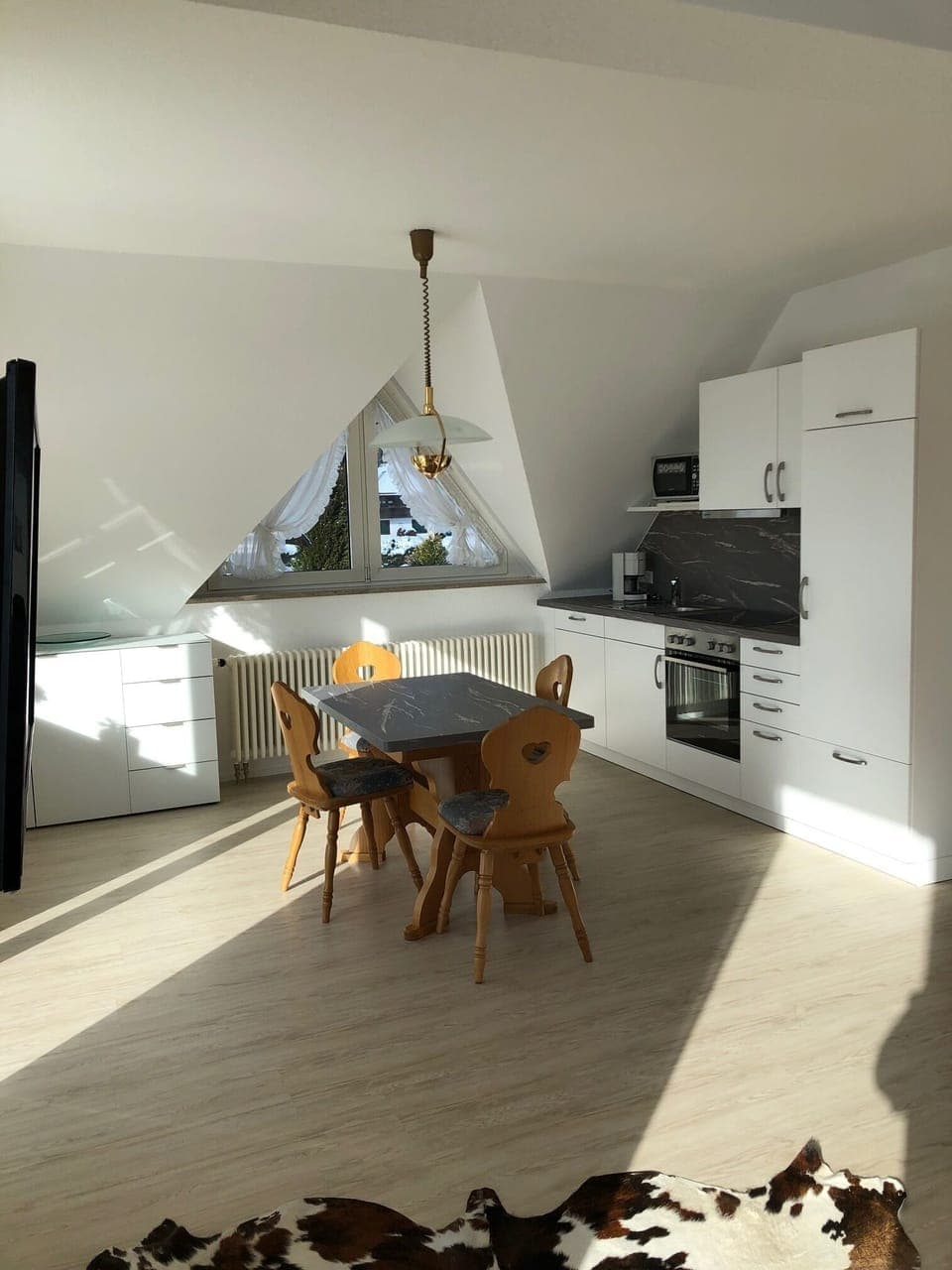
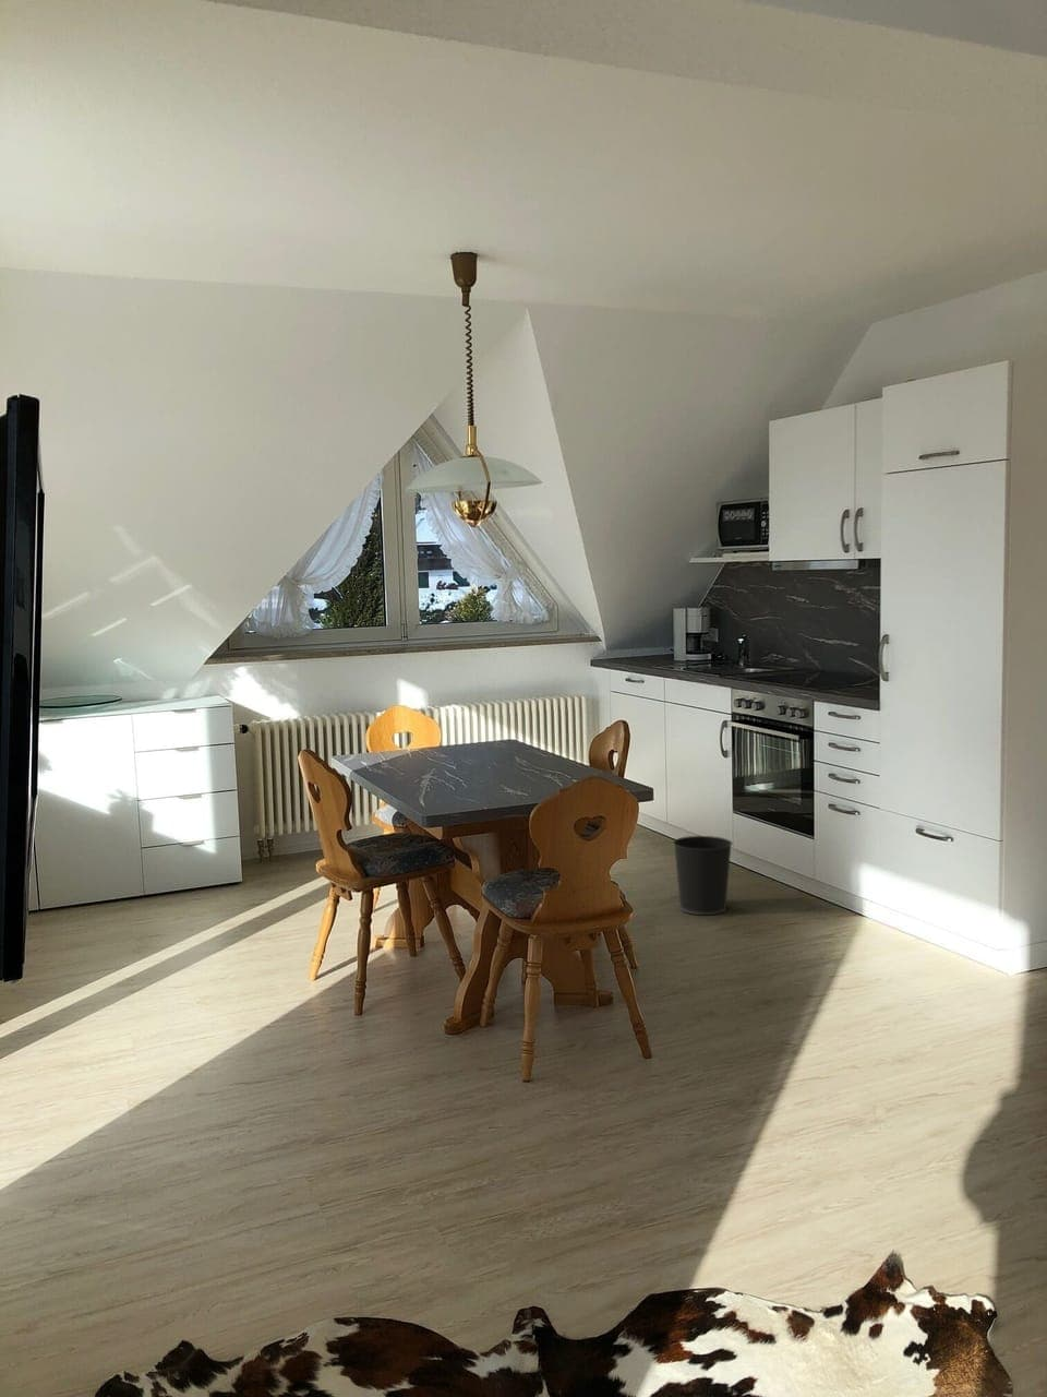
+ wastebasket (703, 876)
